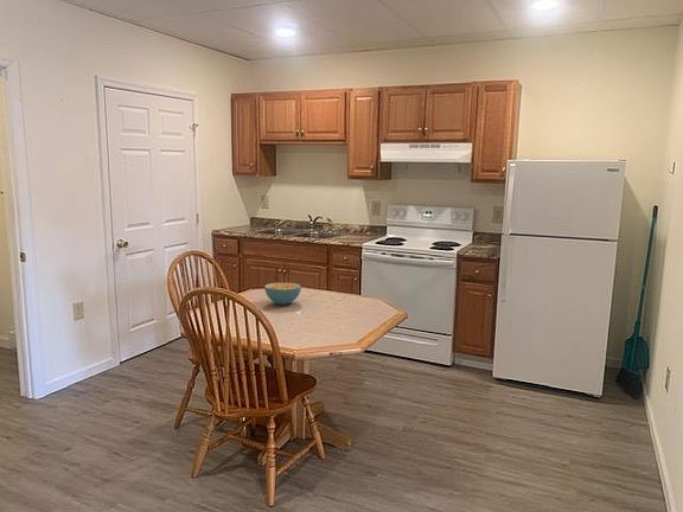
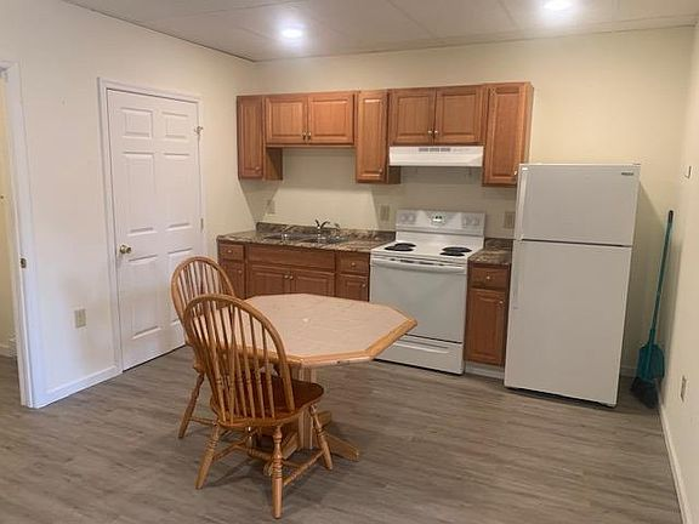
- cereal bowl (282, 294)
